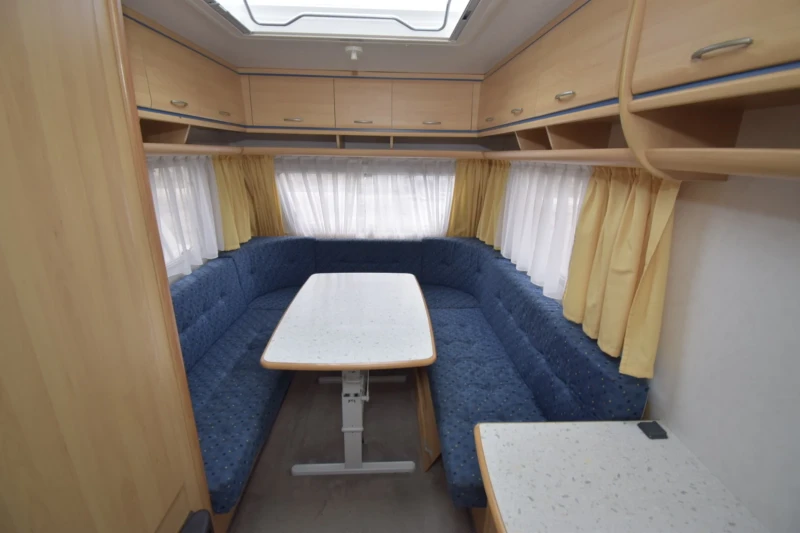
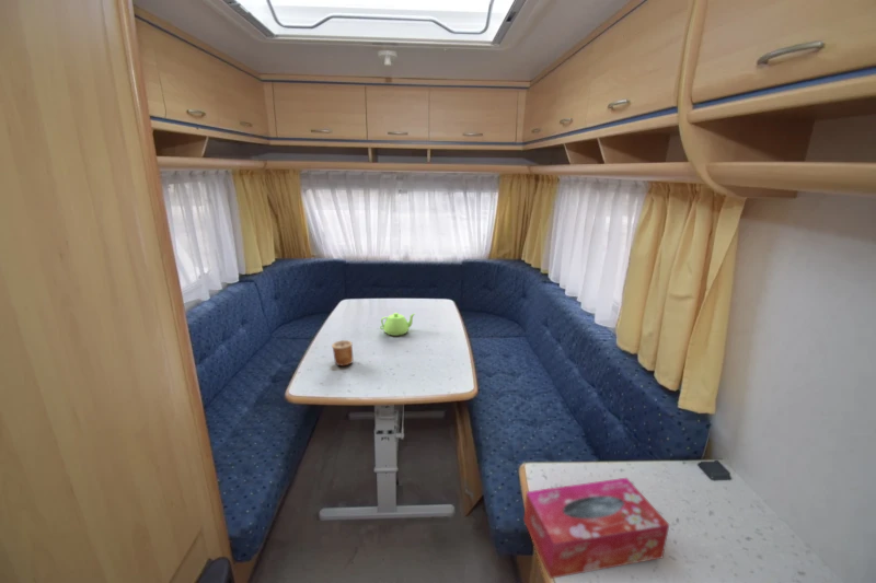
+ teapot (397, 322)
+ tissue box (591, 523)
+ cup (342, 353)
